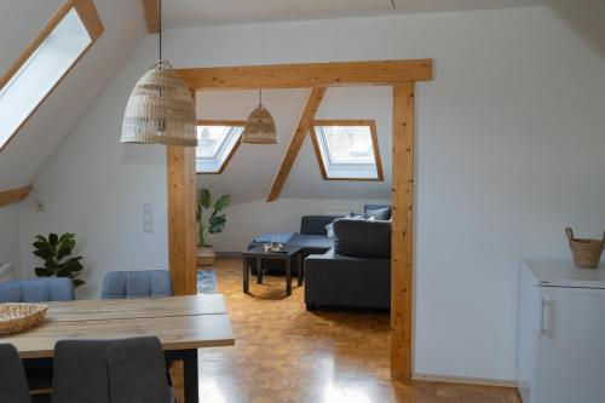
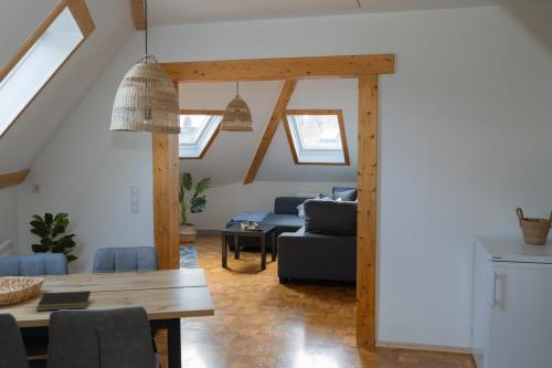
+ notepad (64, 299)
